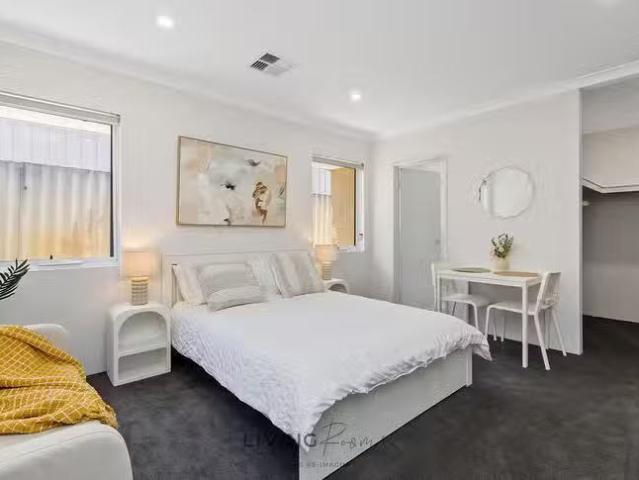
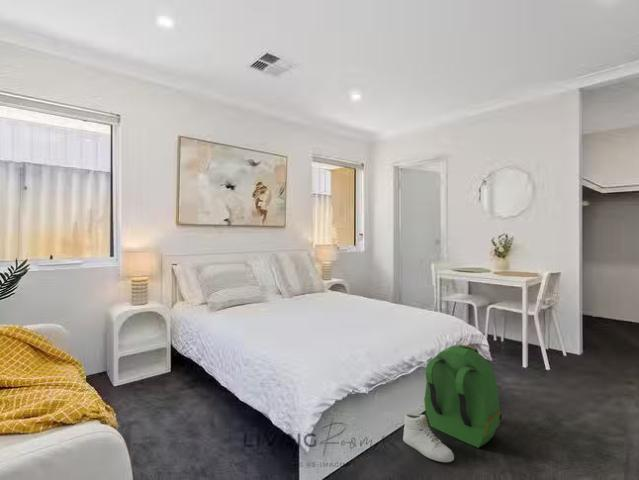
+ sneaker (426, 434)
+ backpack (459, 390)
